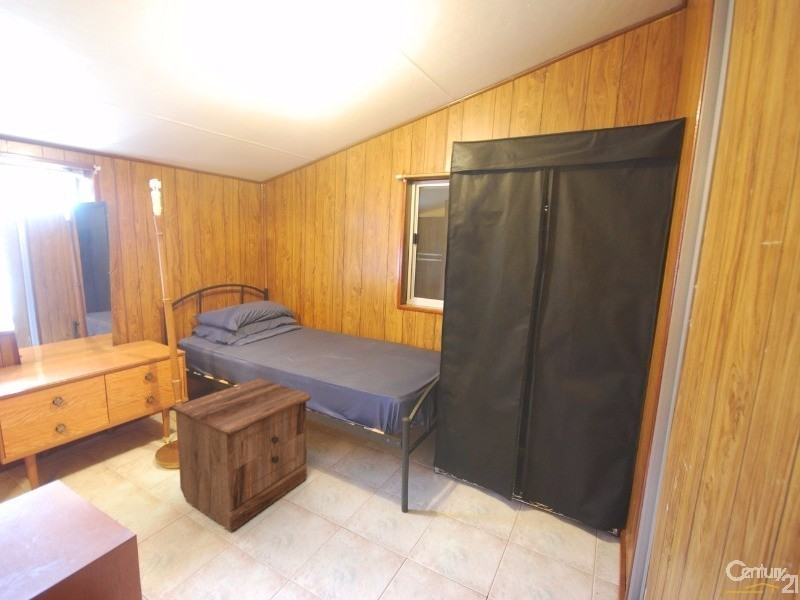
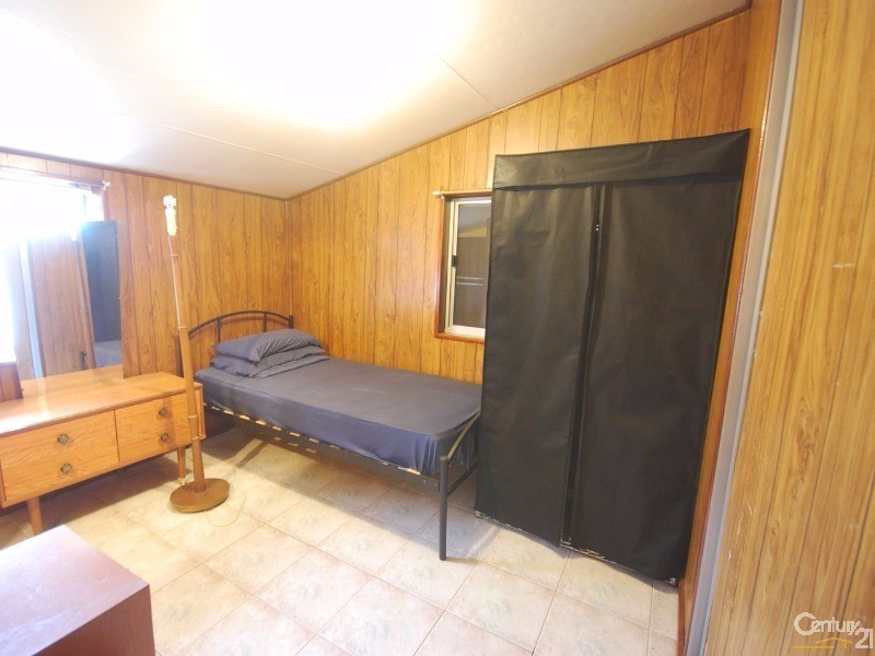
- nightstand (248, 445)
